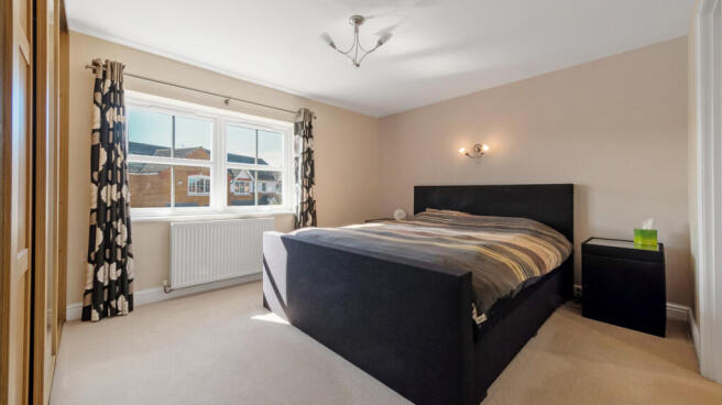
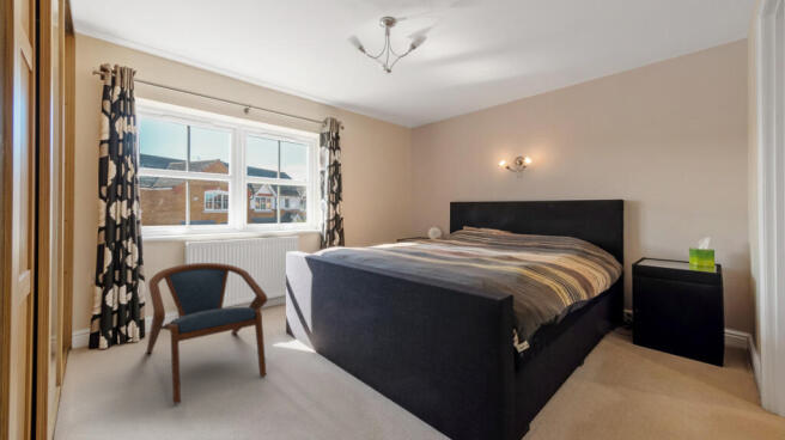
+ armchair (206, 314)
